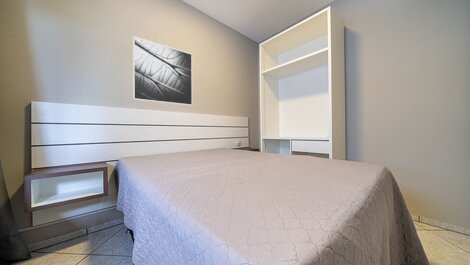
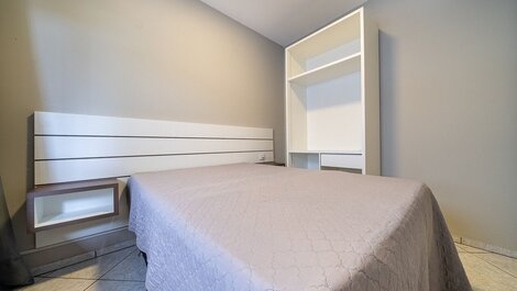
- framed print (165, 74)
